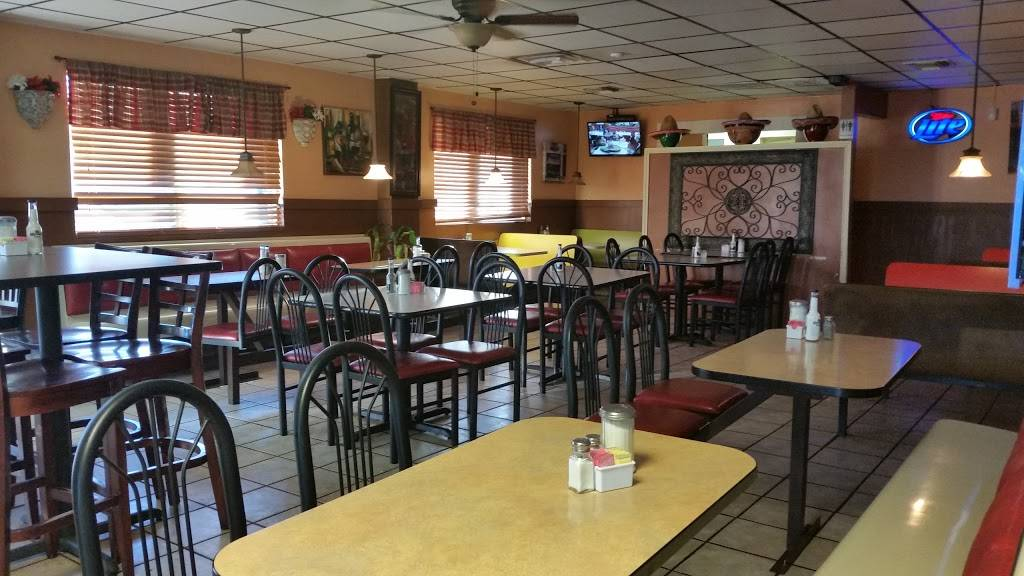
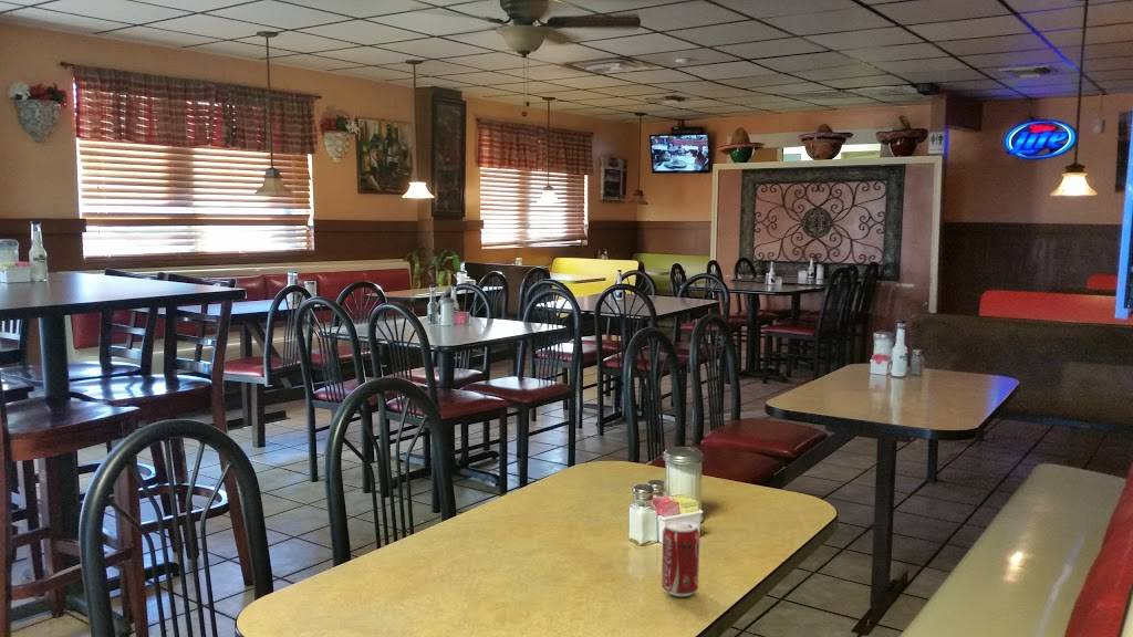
+ beverage can (680, 556)
